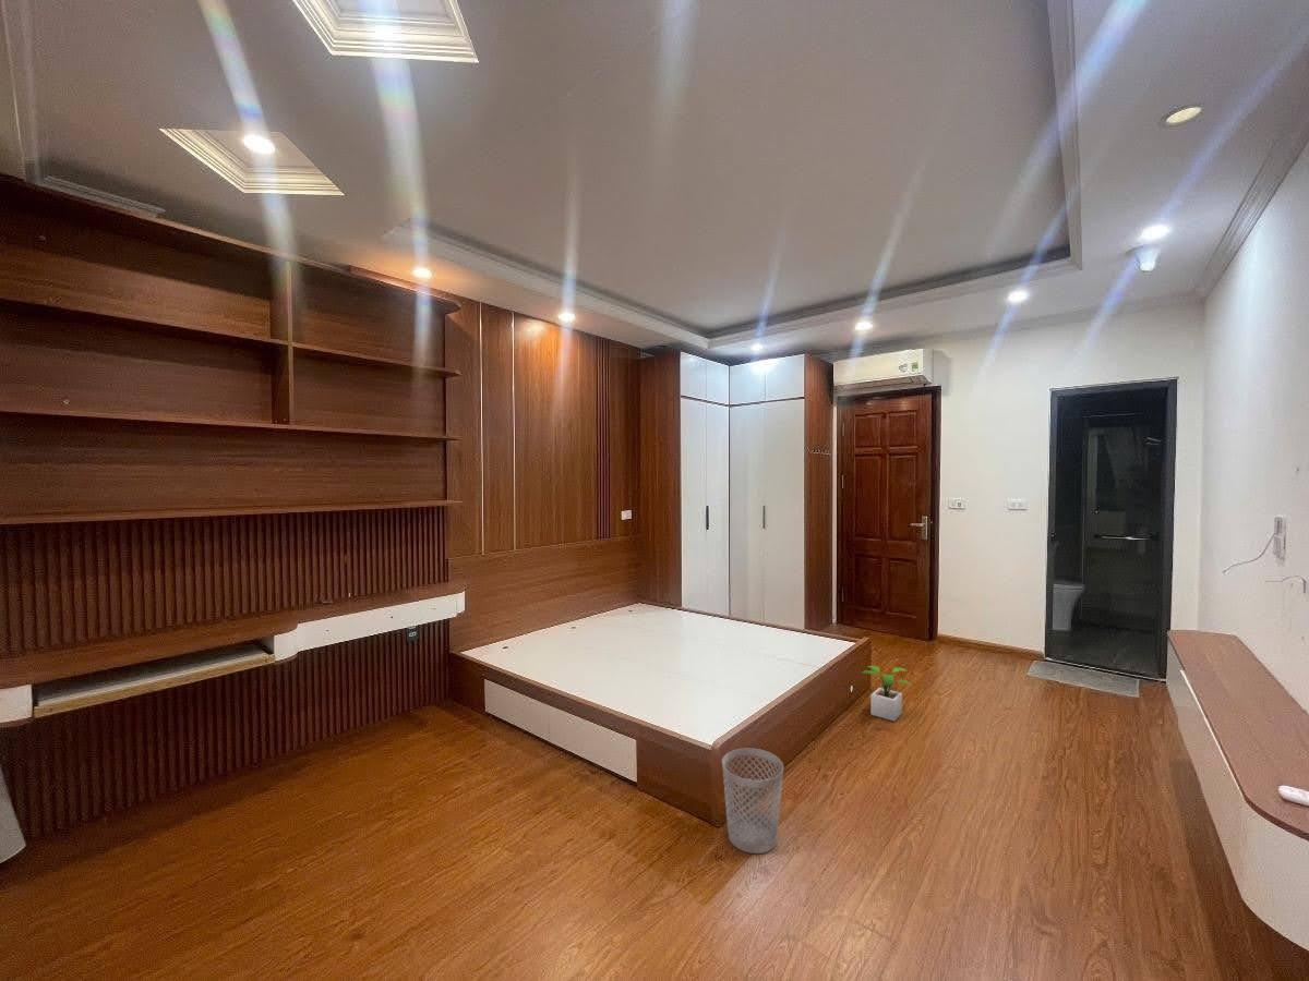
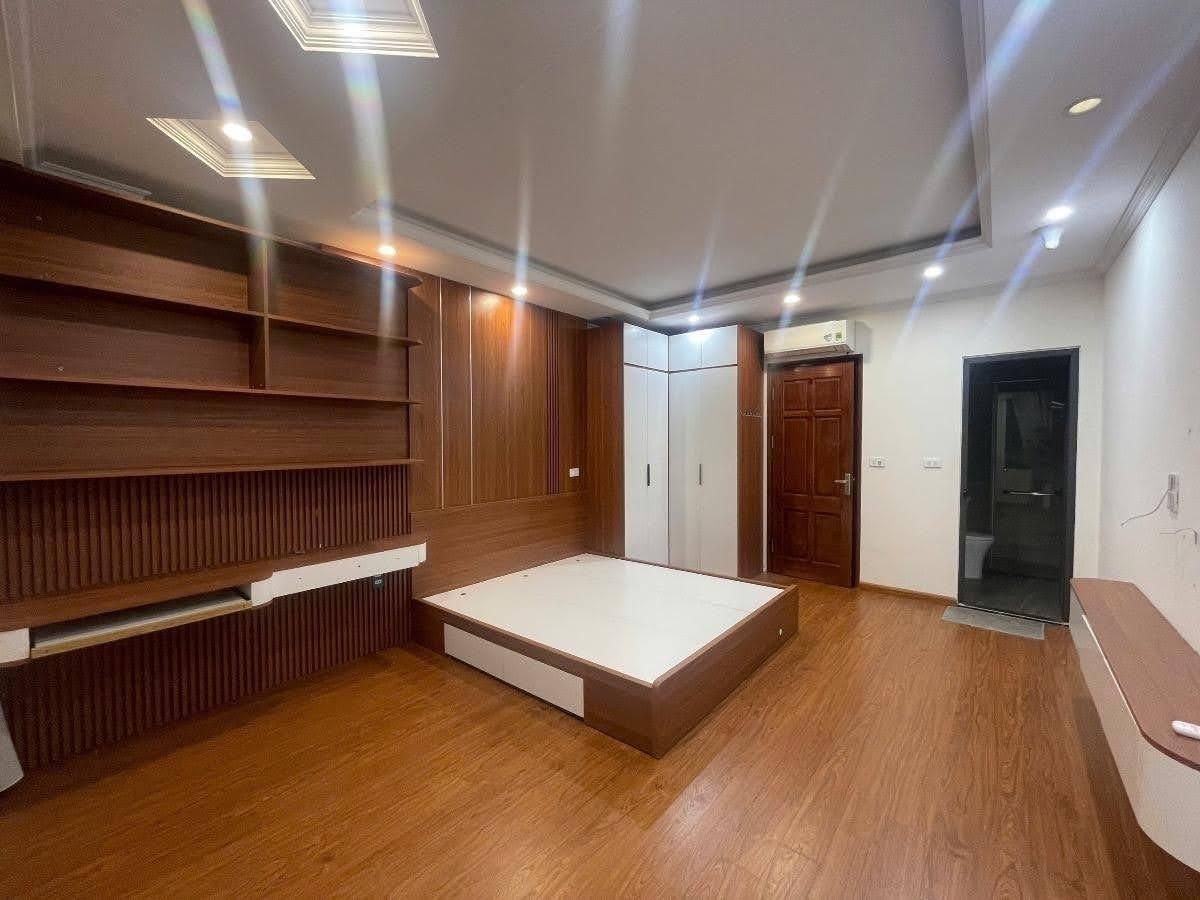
- wastebasket (752, 800)
- potted plant (885, 691)
